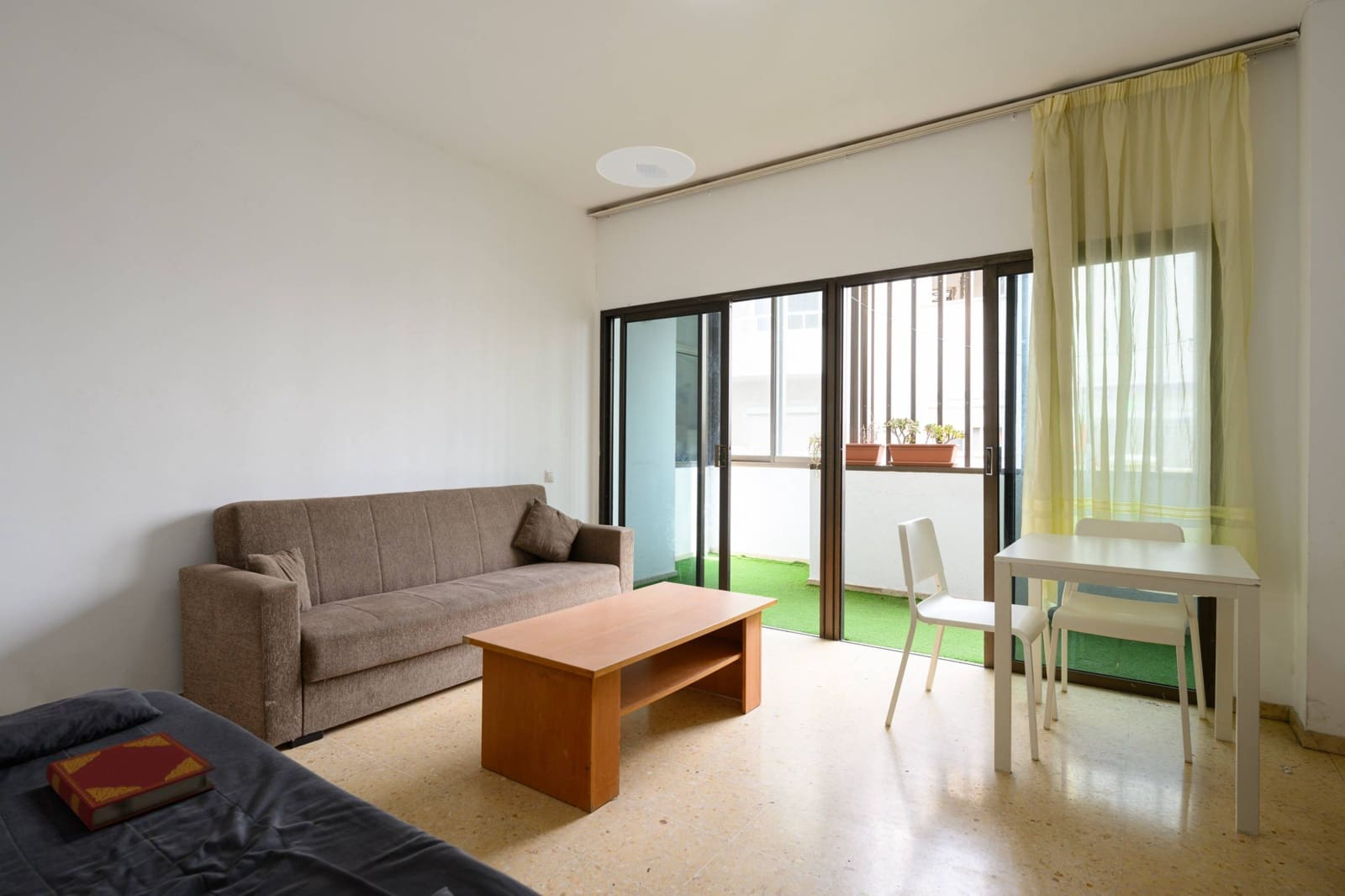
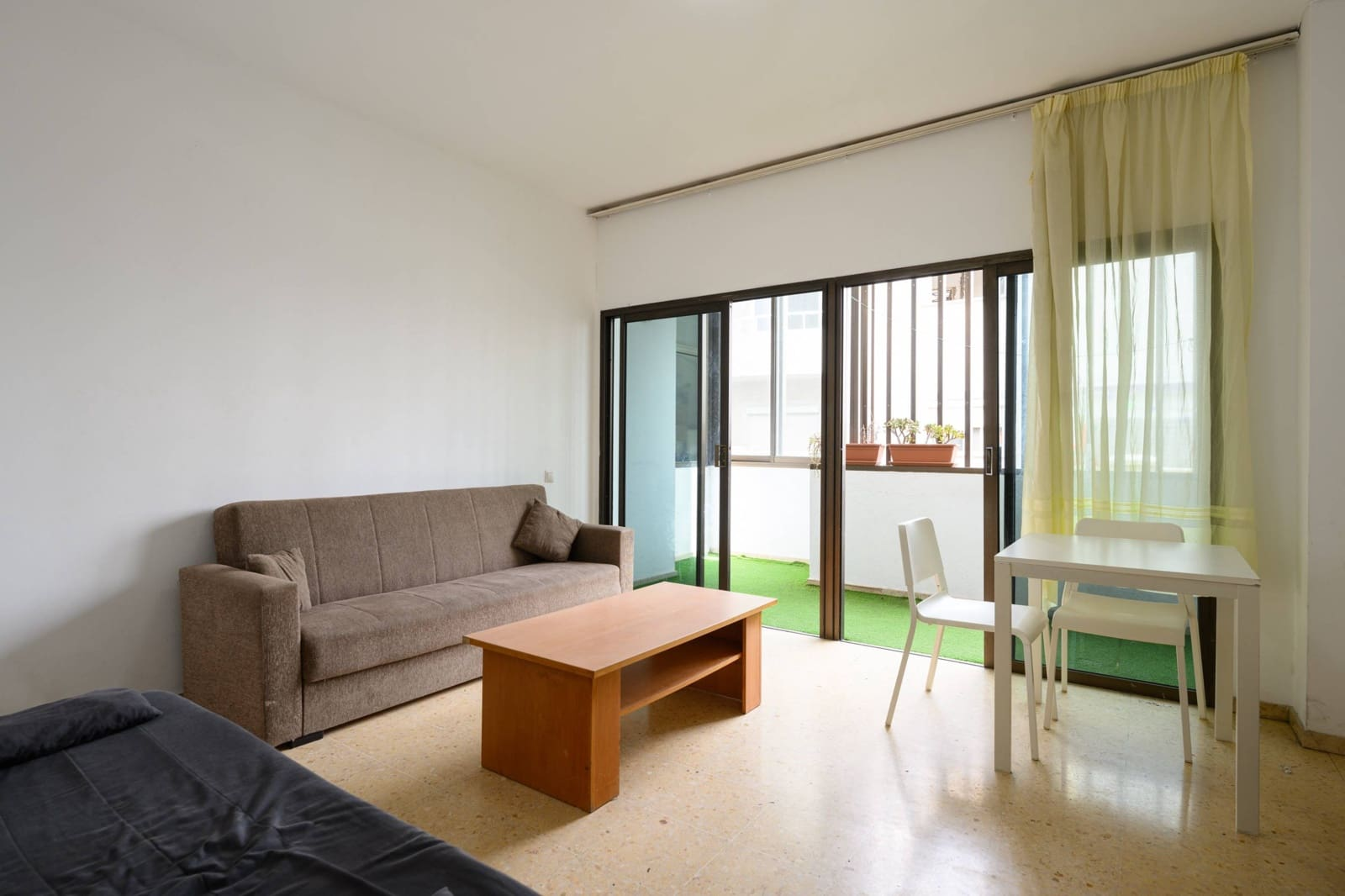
- hardback book (130, 775)
- ceiling light (646, 163)
